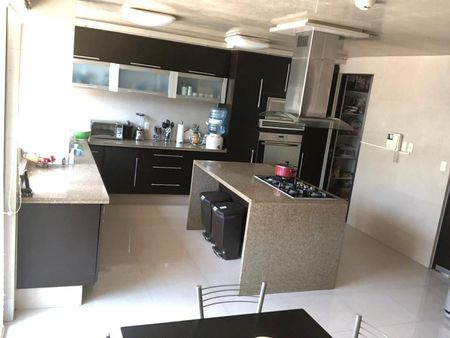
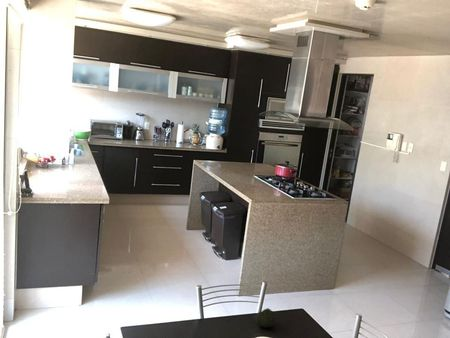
+ fruit (266, 317)
